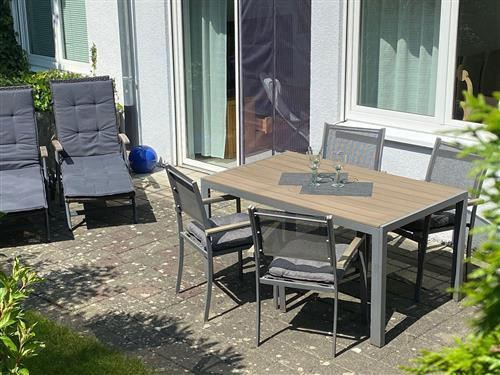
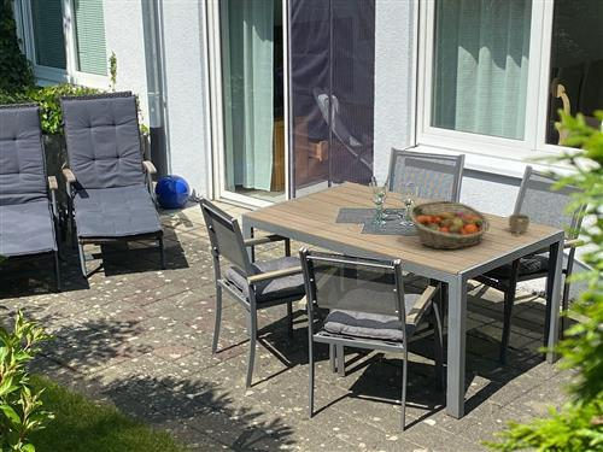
+ fruit basket (447, 224)
+ cup (517, 224)
